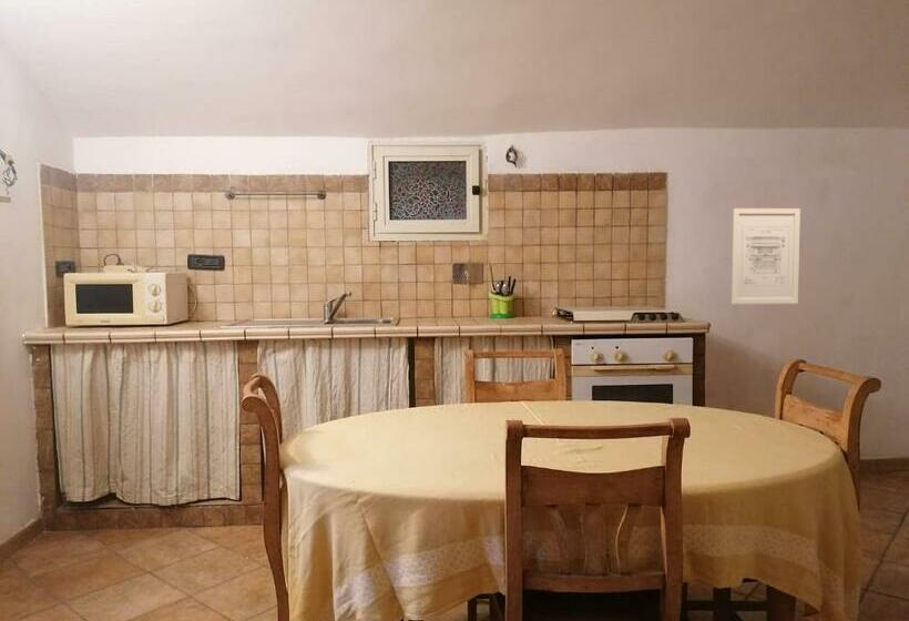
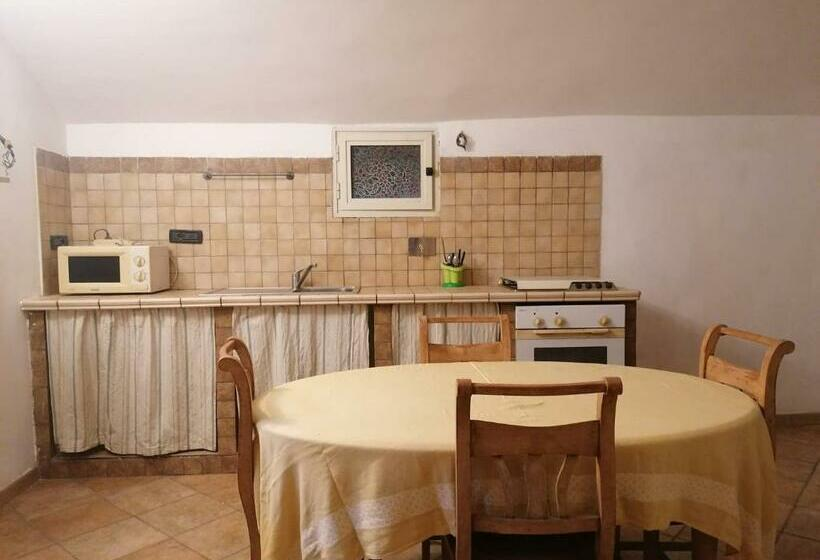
- wall art (765, 256)
